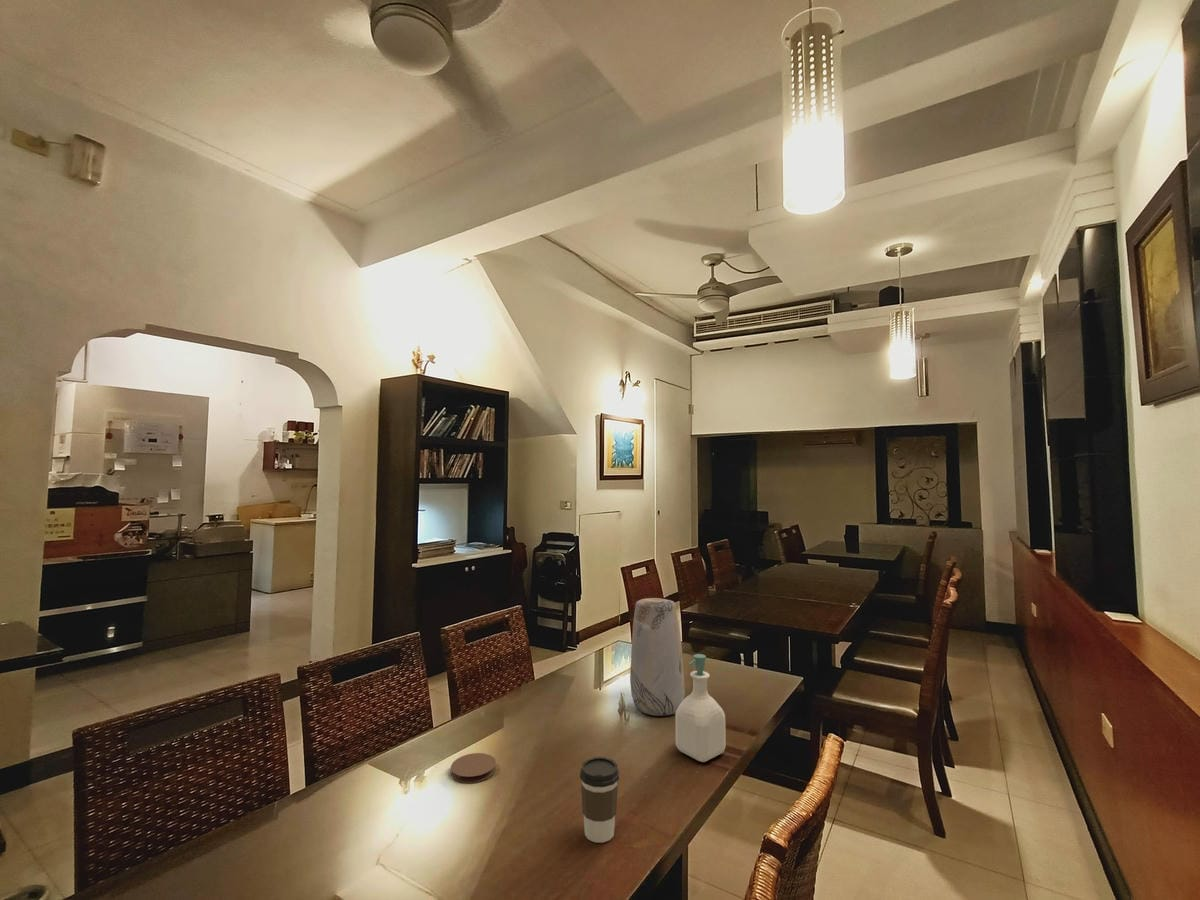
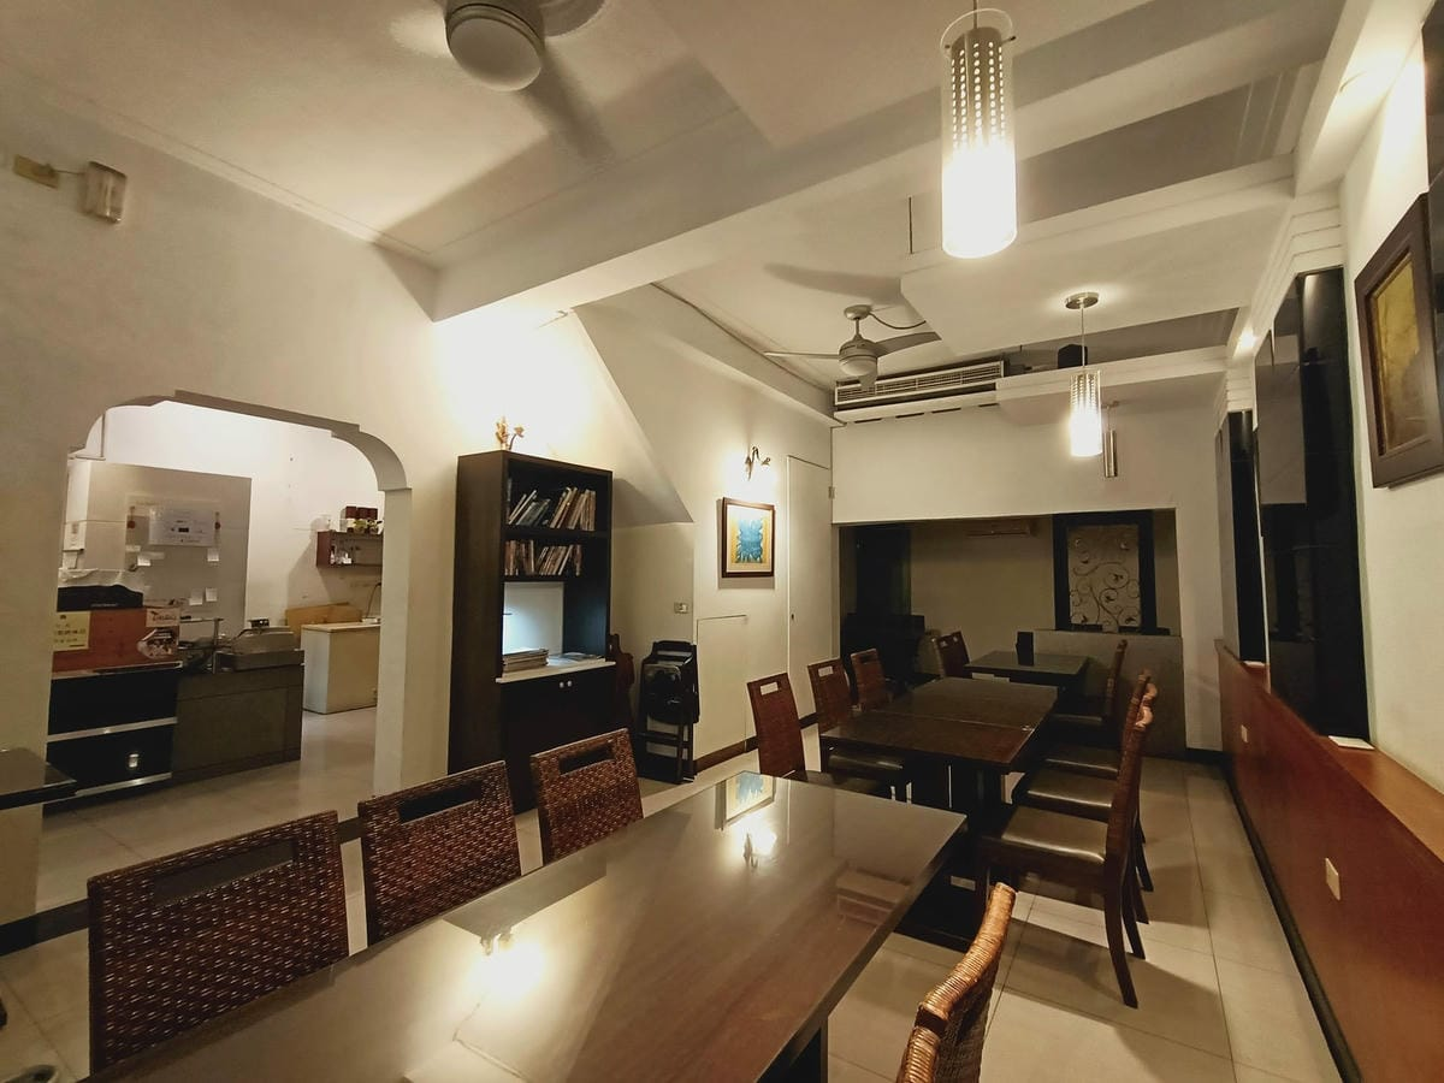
- vase (657, 654)
- soap bottle (700, 703)
- coffee cup (599, 799)
- coaster (473, 767)
